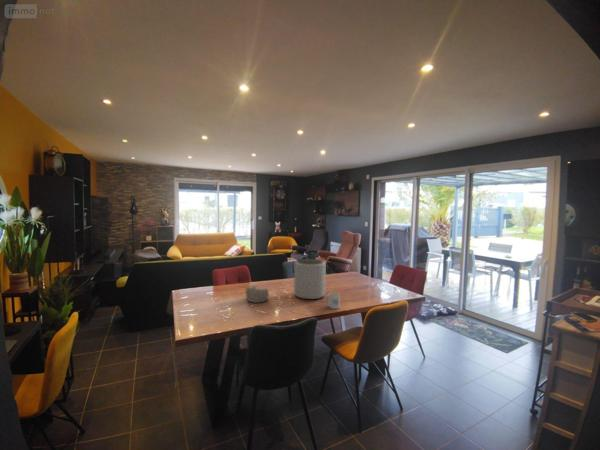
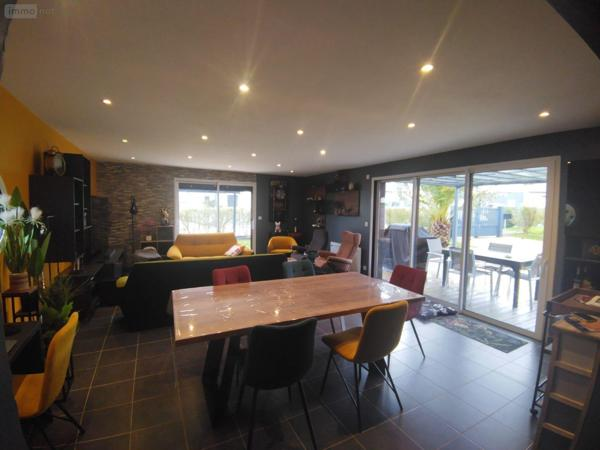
- decorative bowl (256, 293)
- plant pot (309, 278)
- mug (331, 300)
